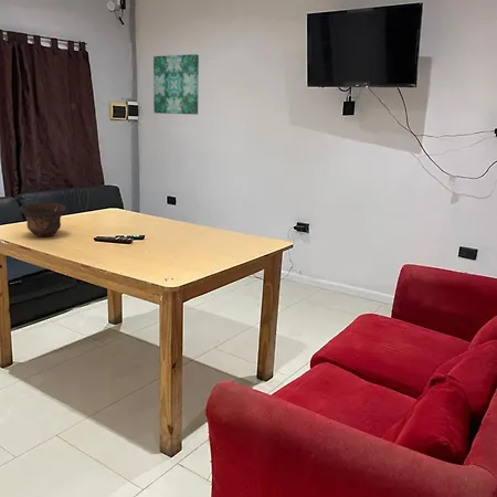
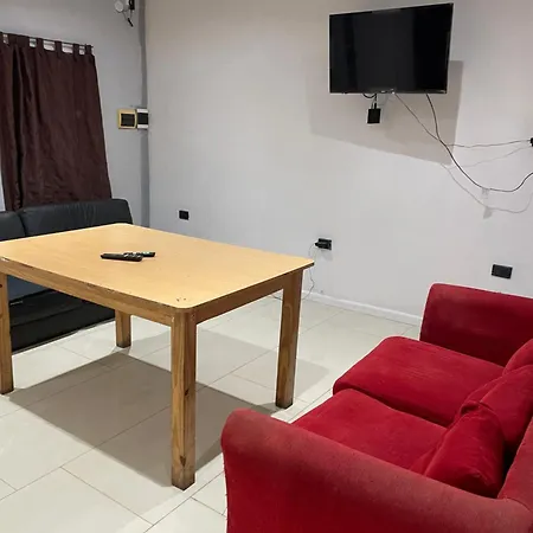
- bowl (43, 220)
- wall art (176, 85)
